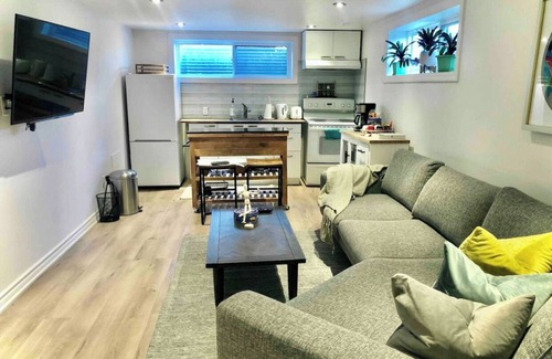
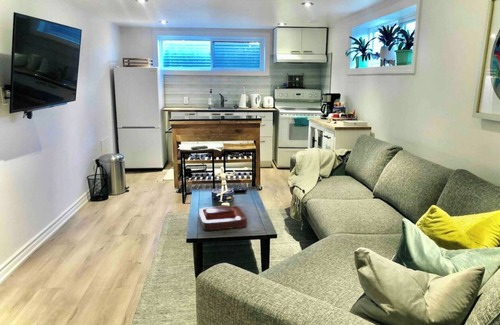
+ decorative tray (222, 217)
